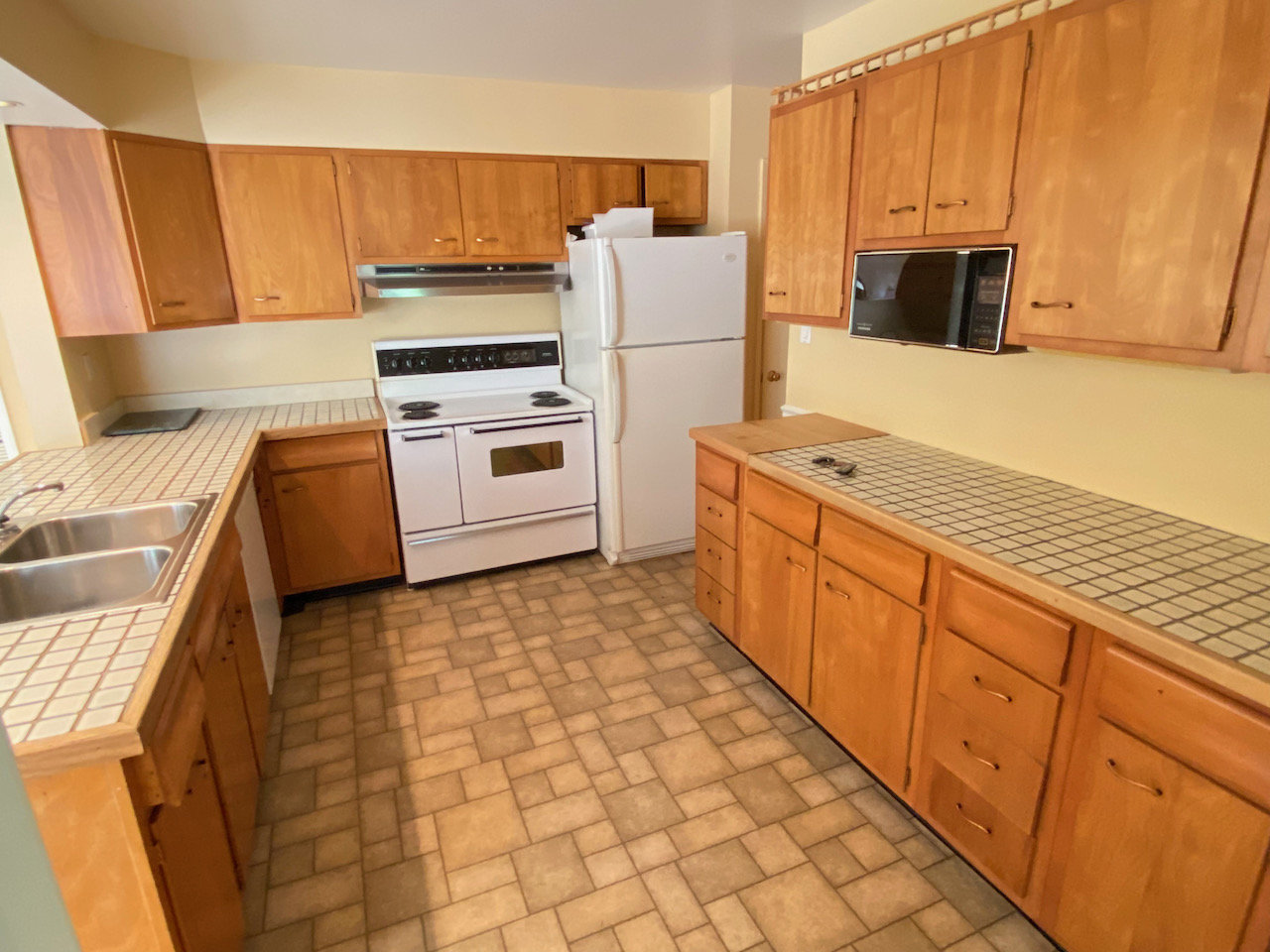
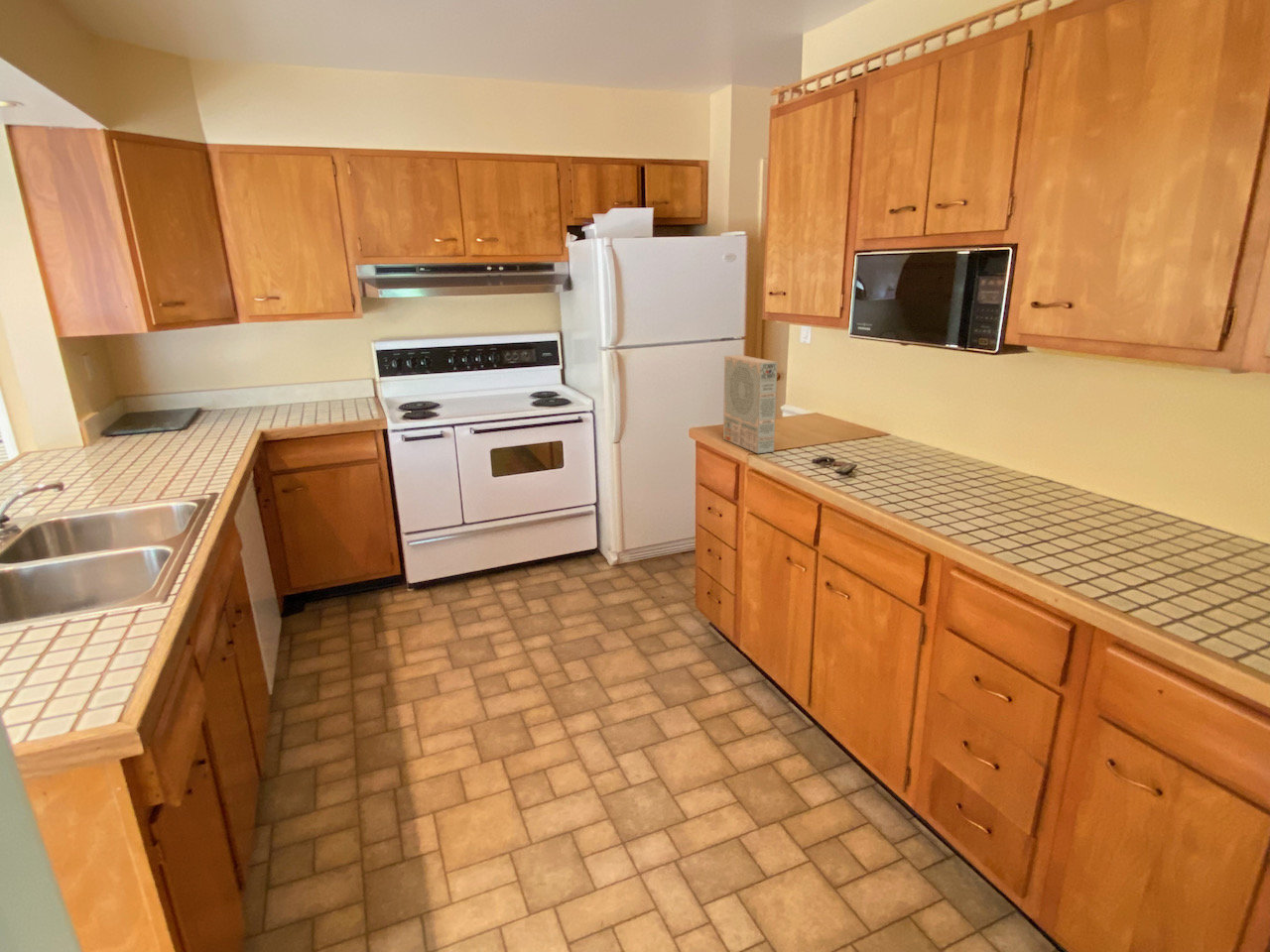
+ cereal box (748, 403)
